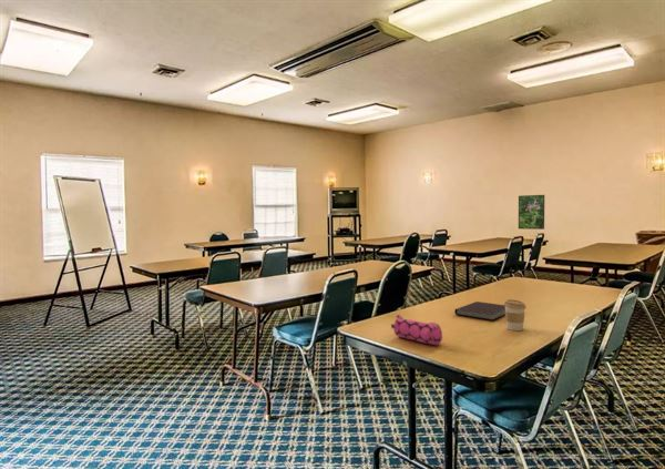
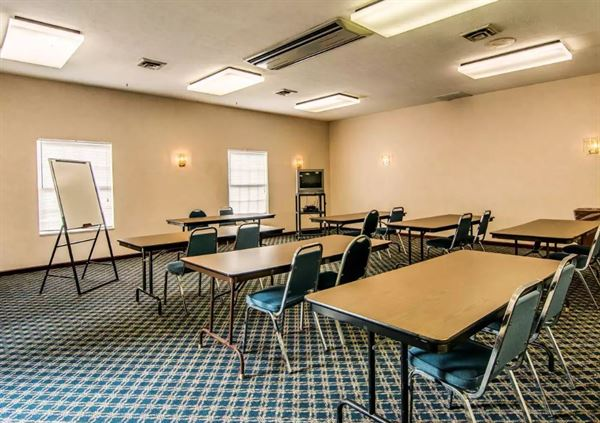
- coffee cup (514, 314)
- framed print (531, 212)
- notebook (483, 309)
- pencil case (417, 329)
